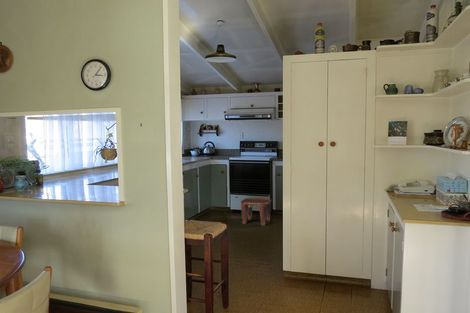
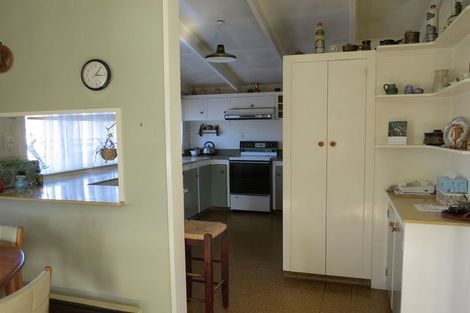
- stool (260, 211)
